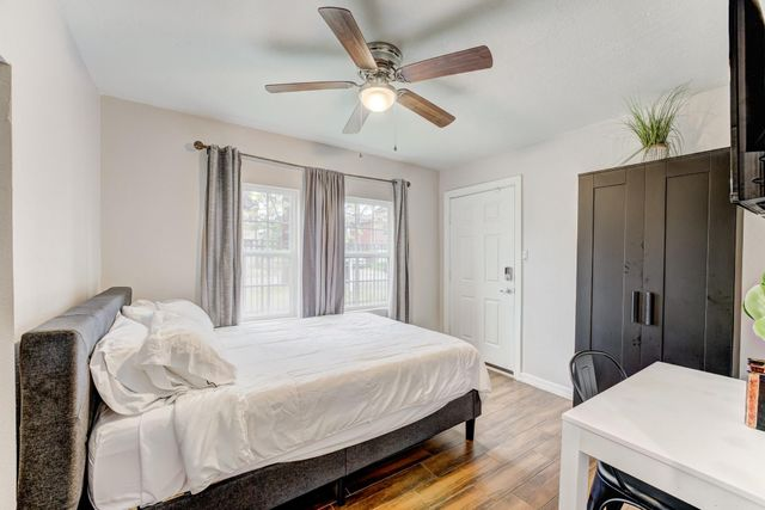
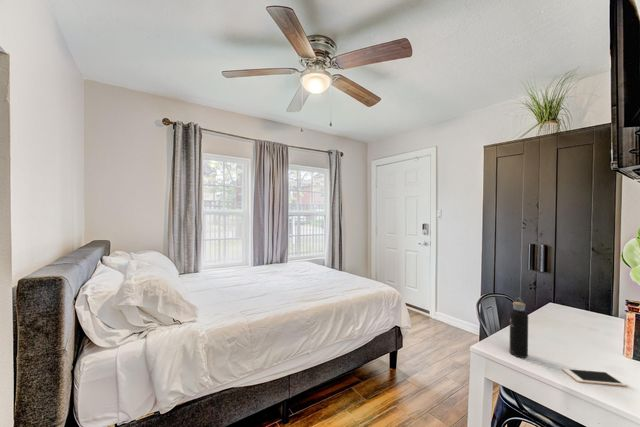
+ water bottle (518, 326)
+ cell phone (593, 376)
